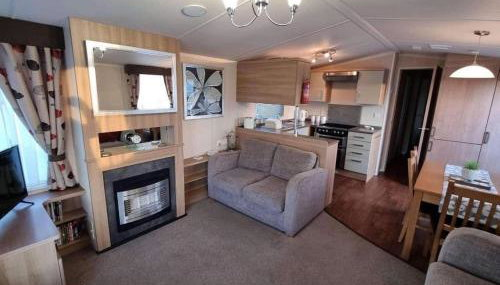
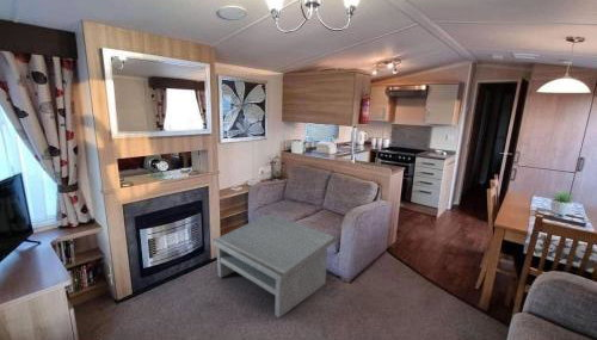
+ coffee table (273, 256)
